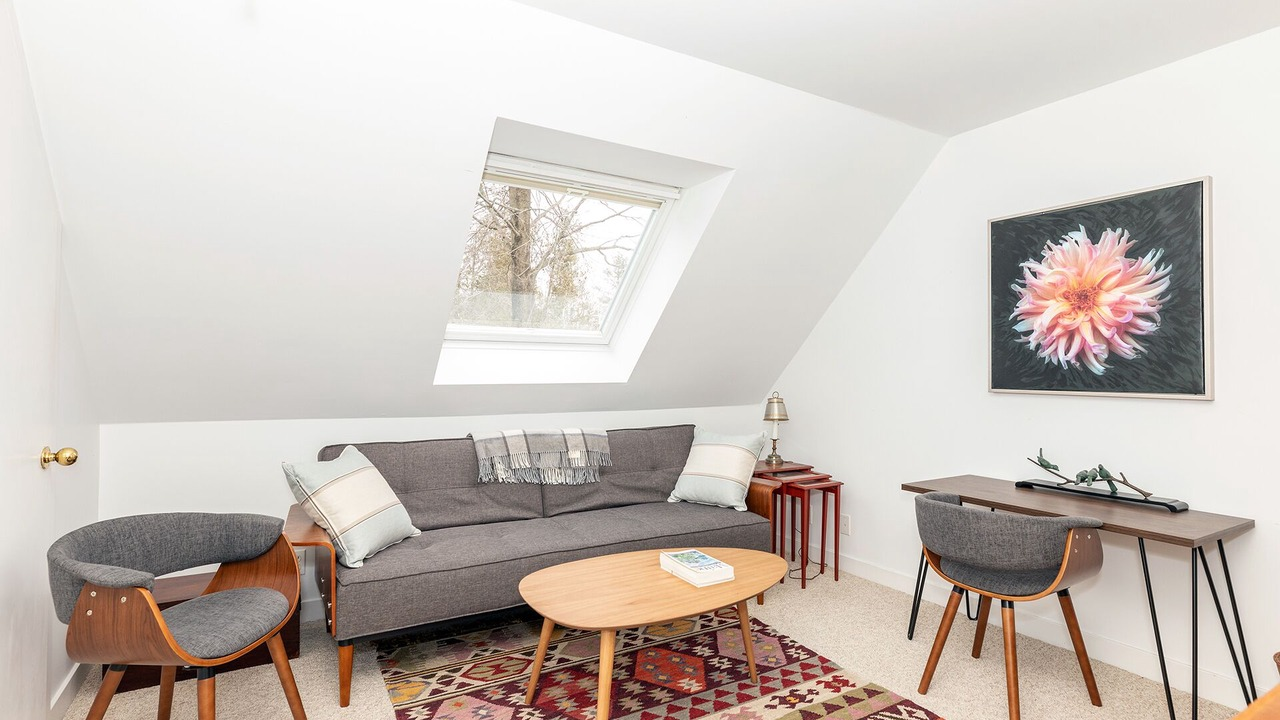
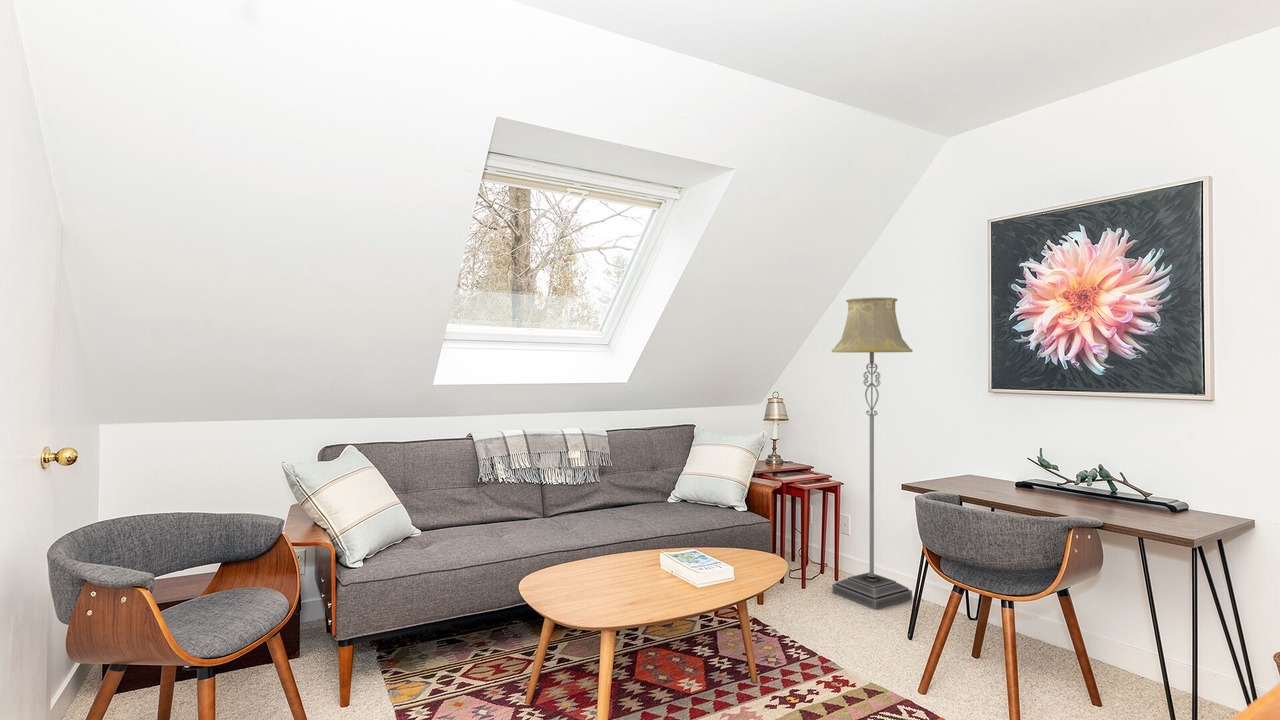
+ floor lamp (871, 447)
